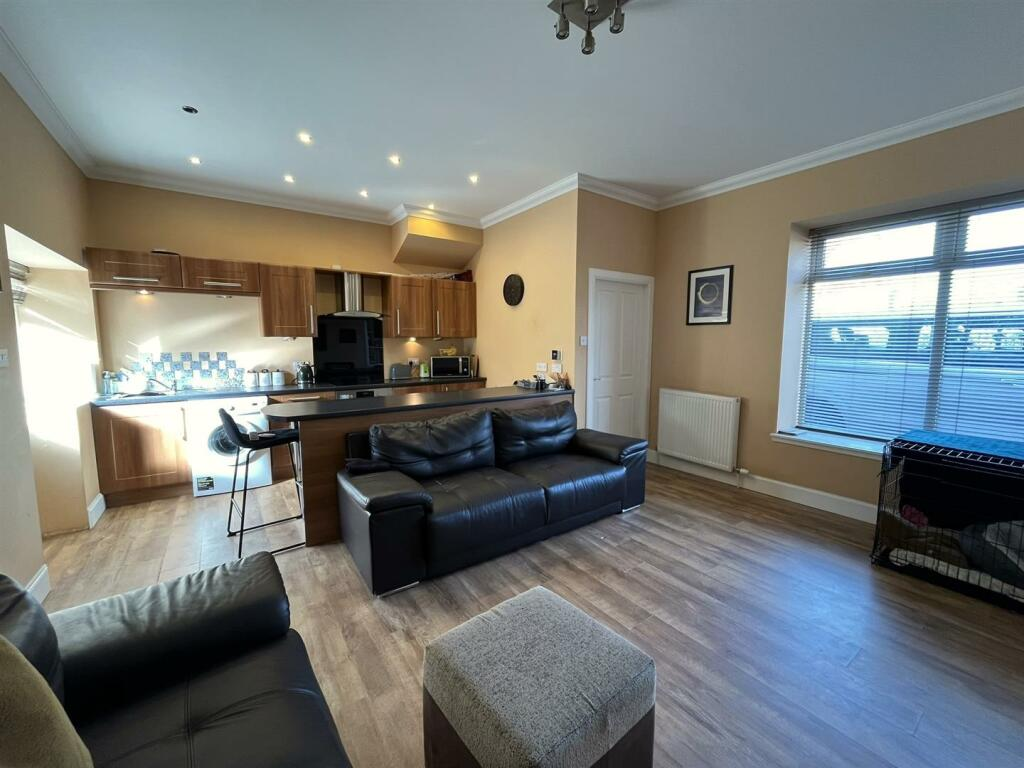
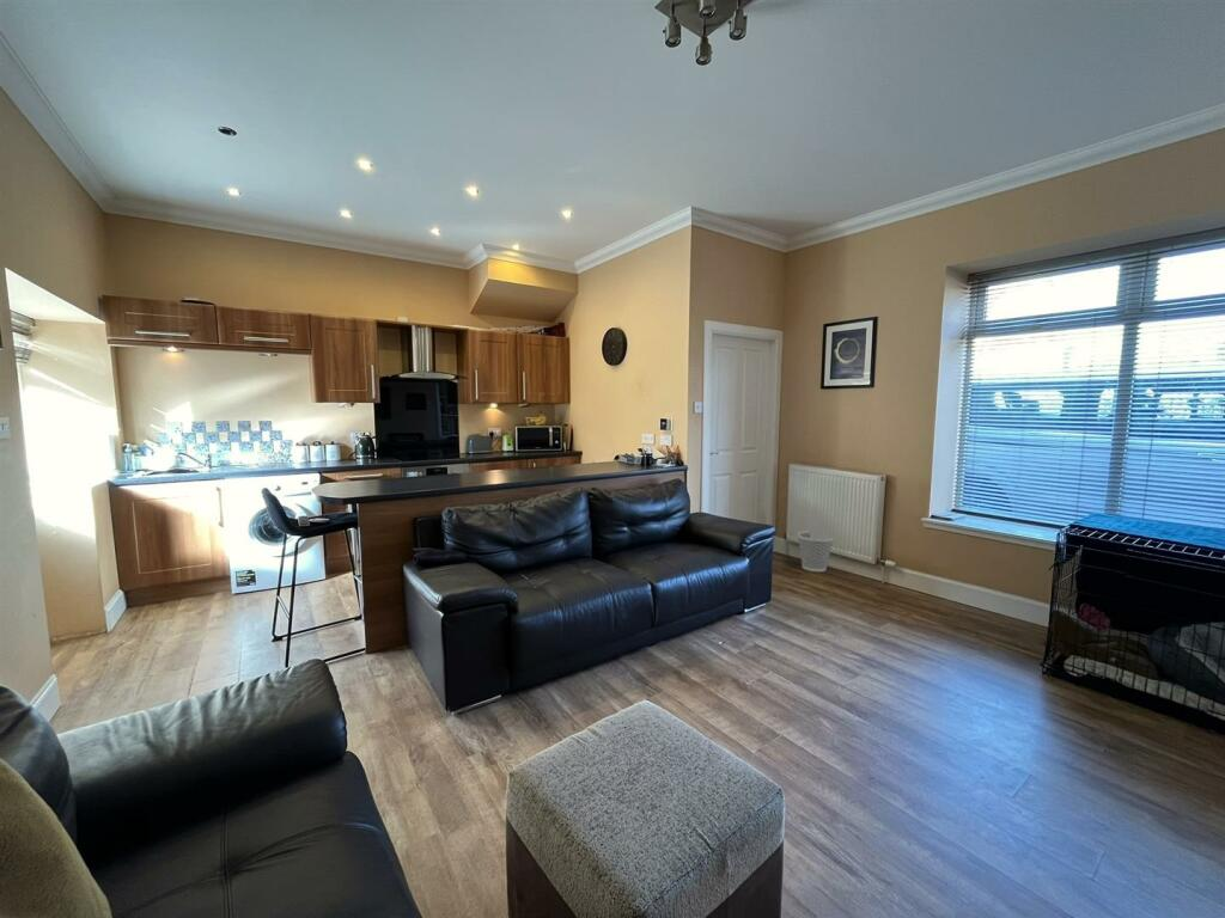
+ wastebasket (815, 551)
